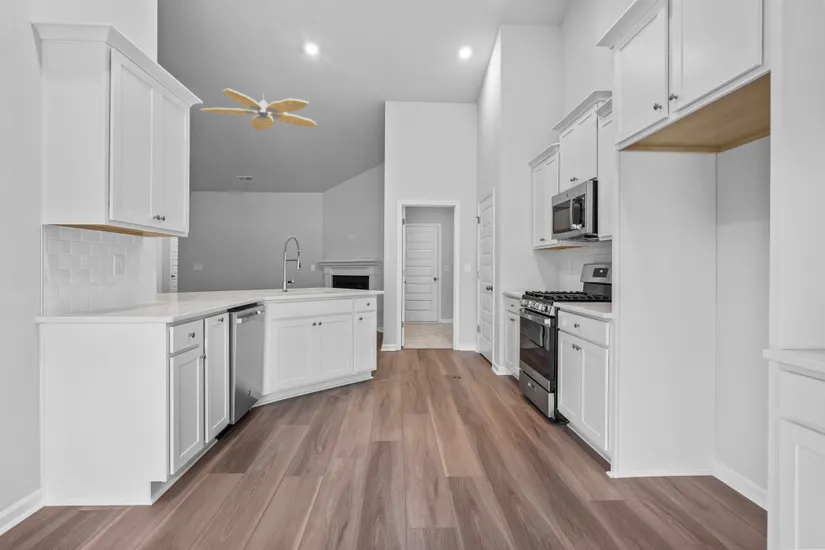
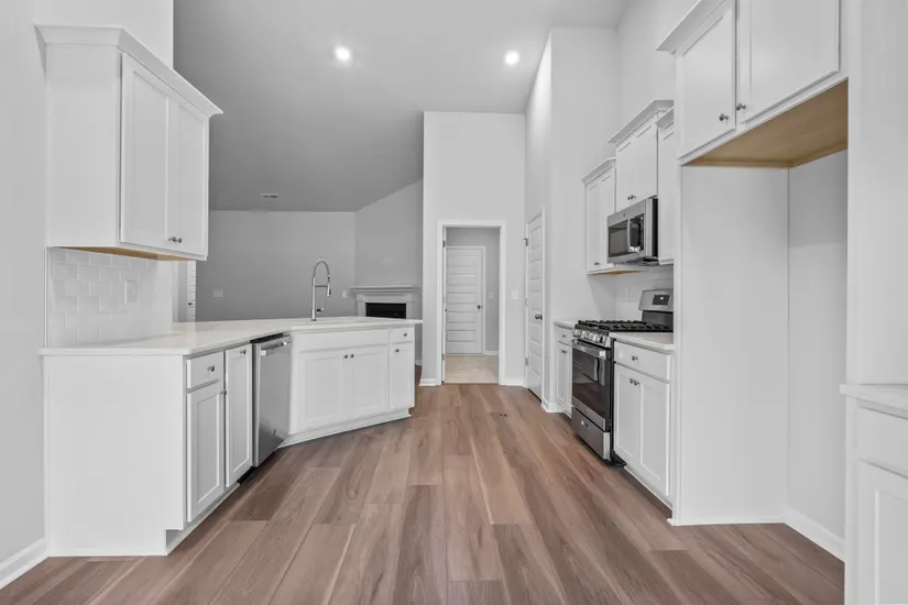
- ceiling fan (261, 105)
